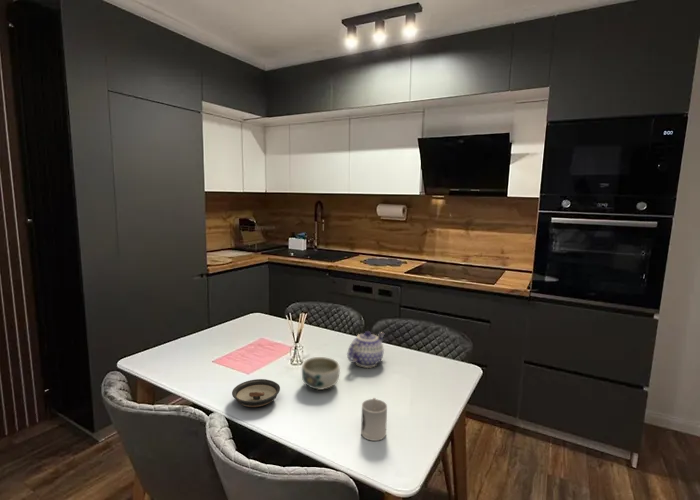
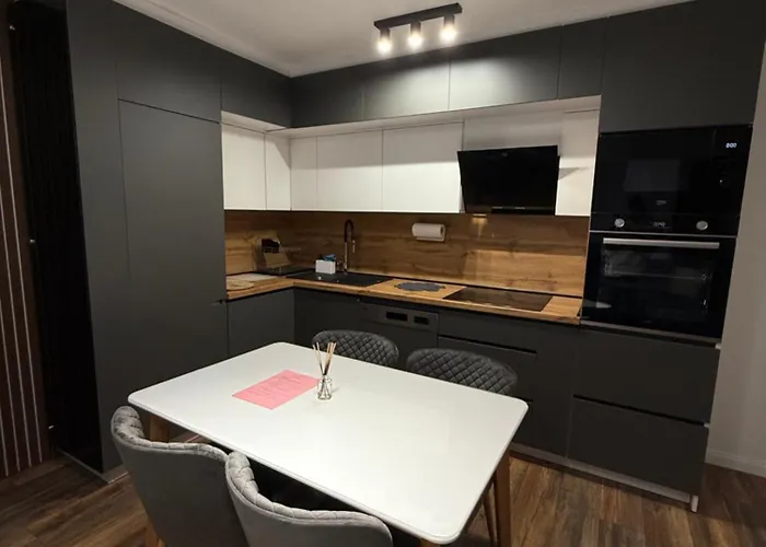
- saucer (256, 395)
- cup (373, 416)
- teapot (366, 347)
- bowl (320, 374)
